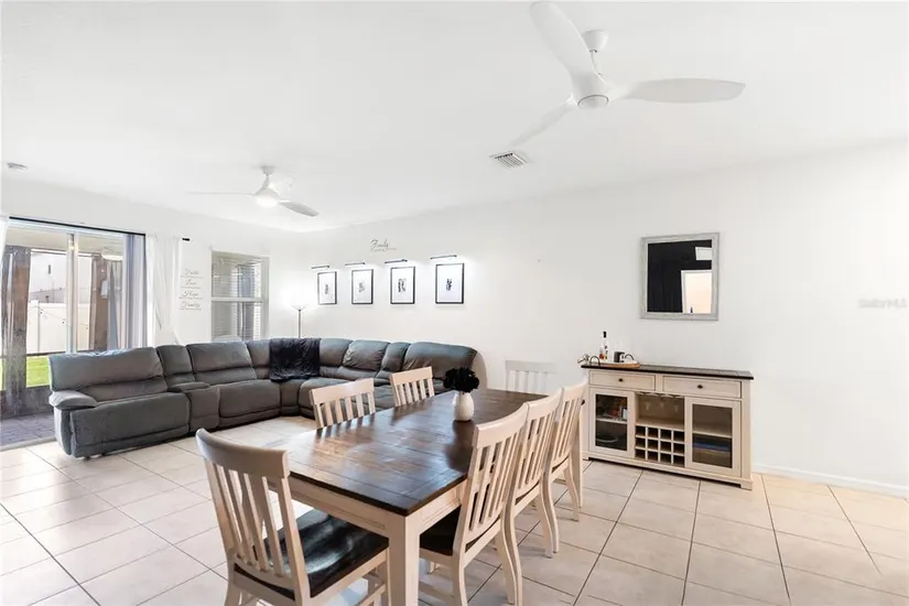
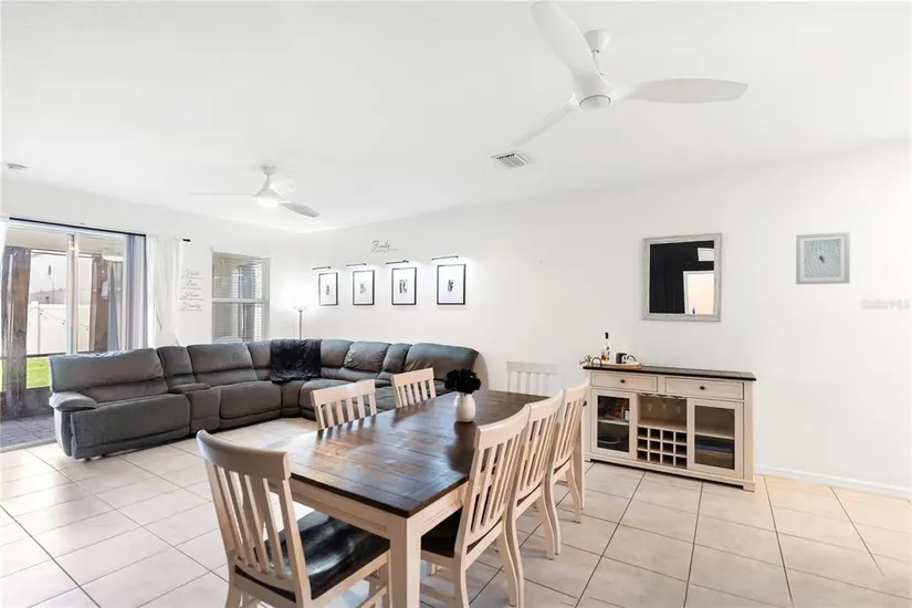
+ wall art (821, 259)
